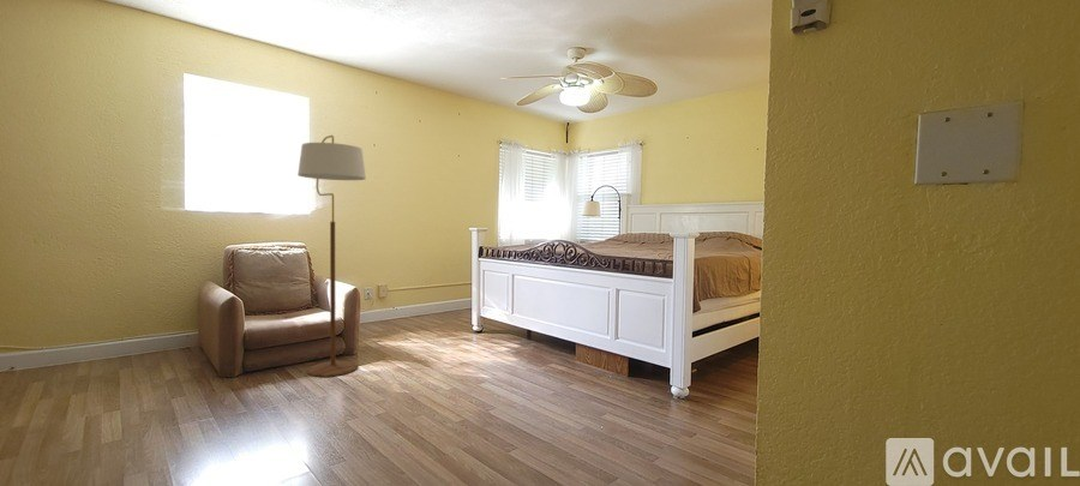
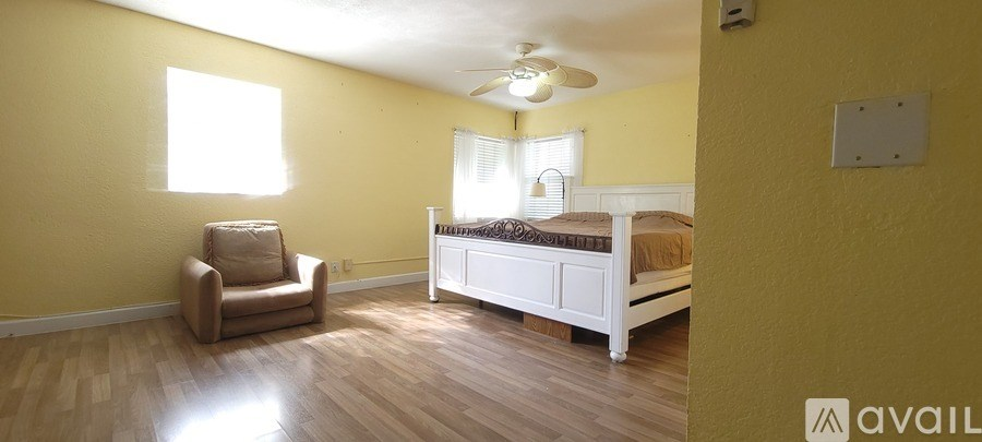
- floor lamp (330, 252)
